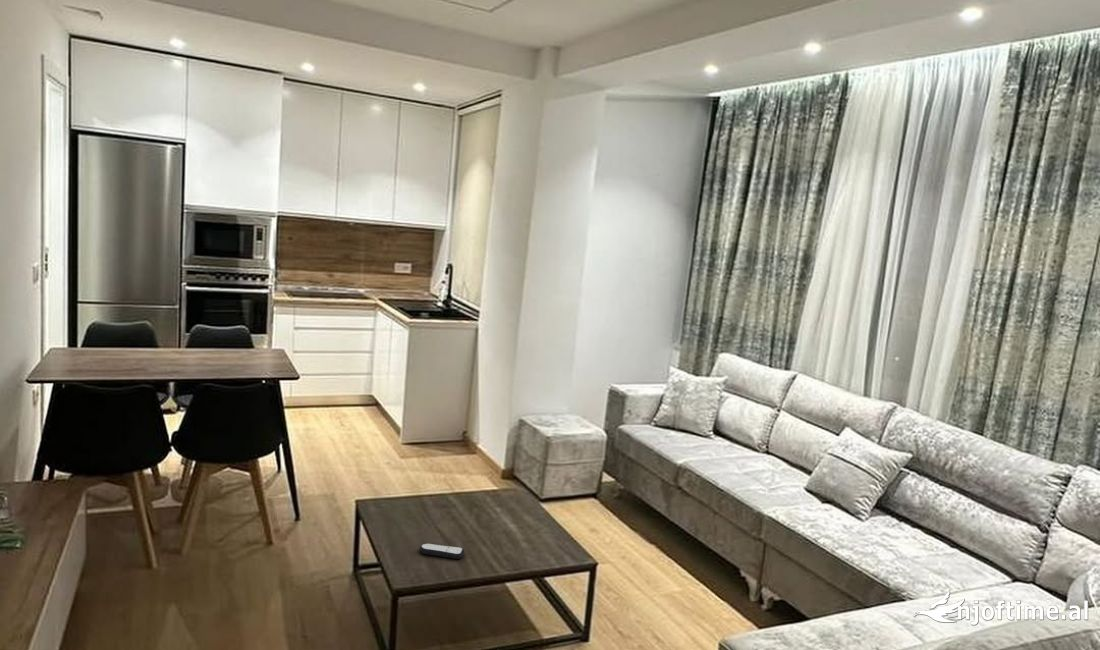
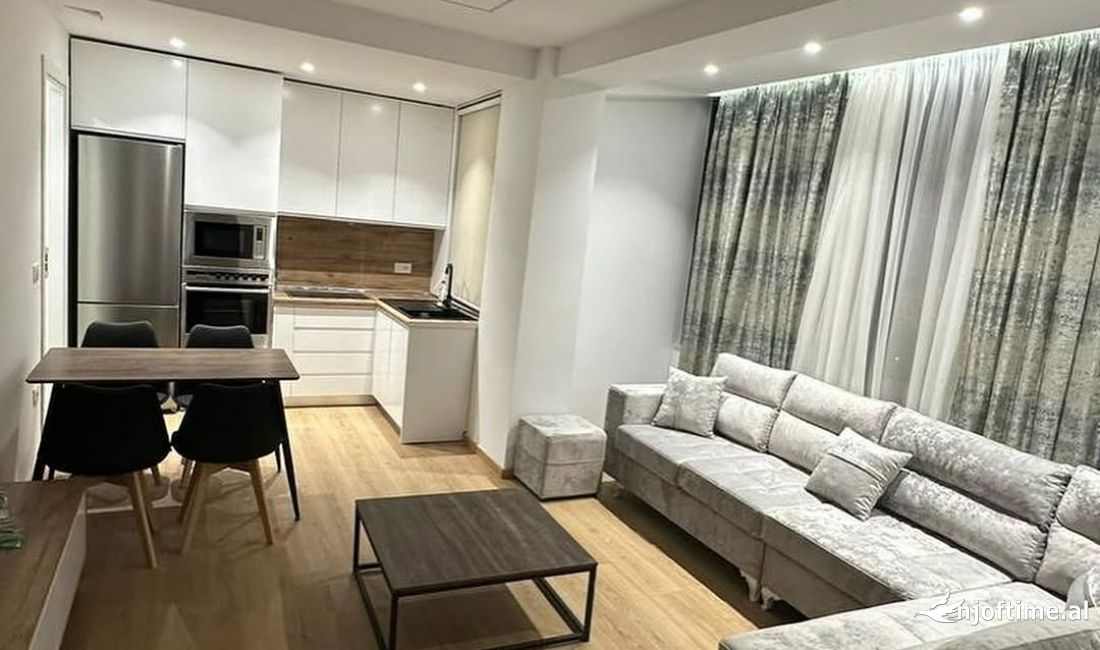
- remote control (441, 550)
